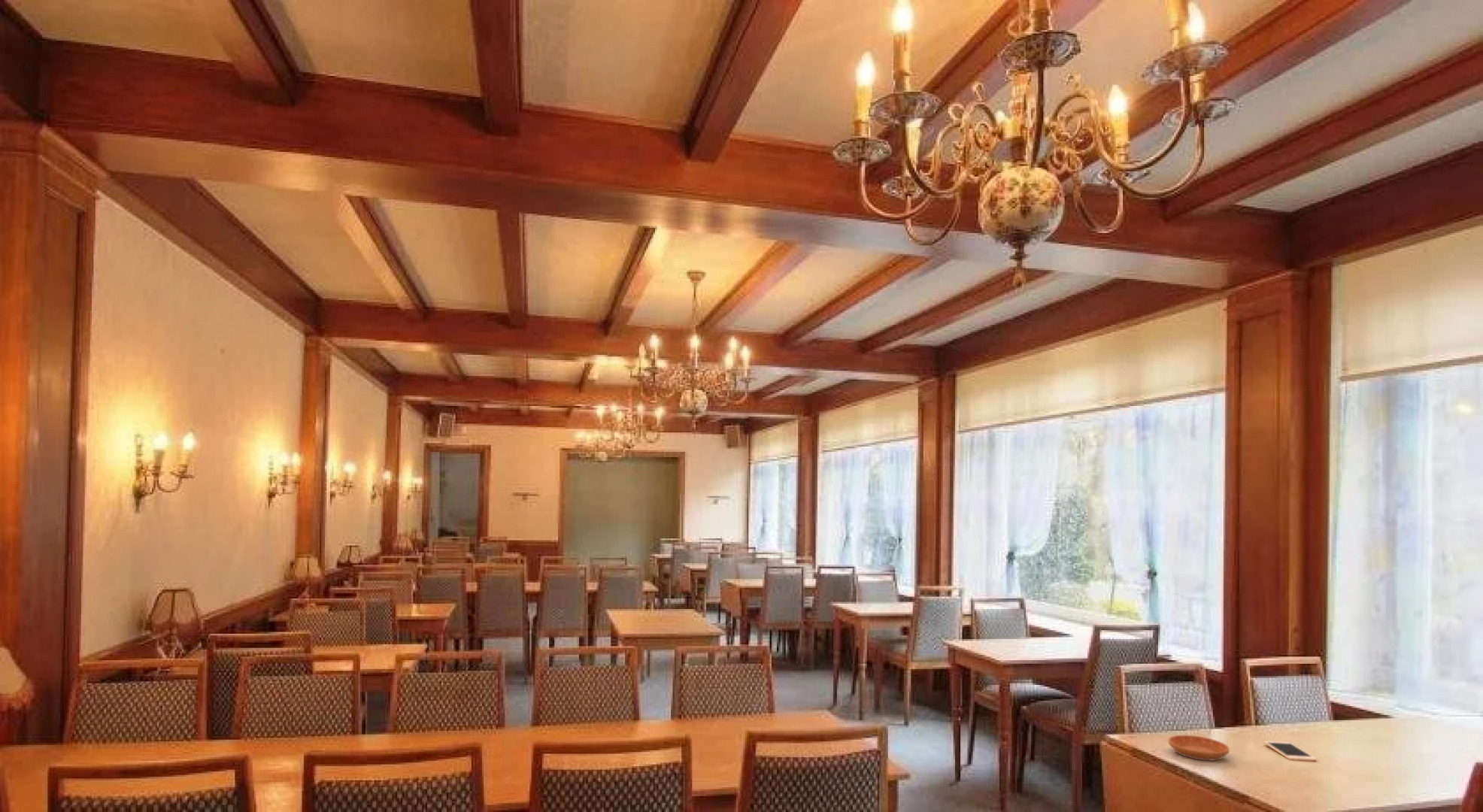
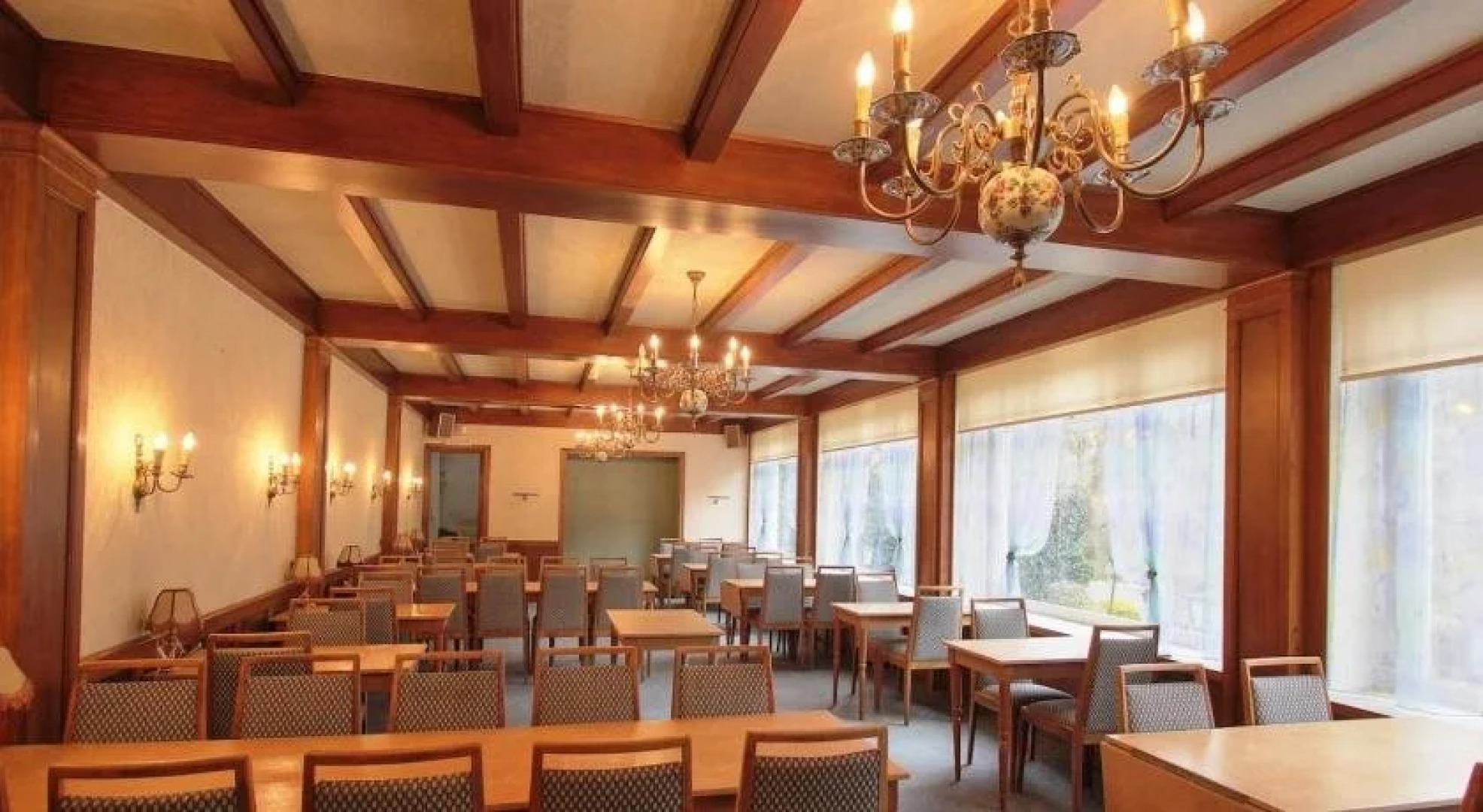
- cell phone (1289, 750)
- saucer (1198, 748)
